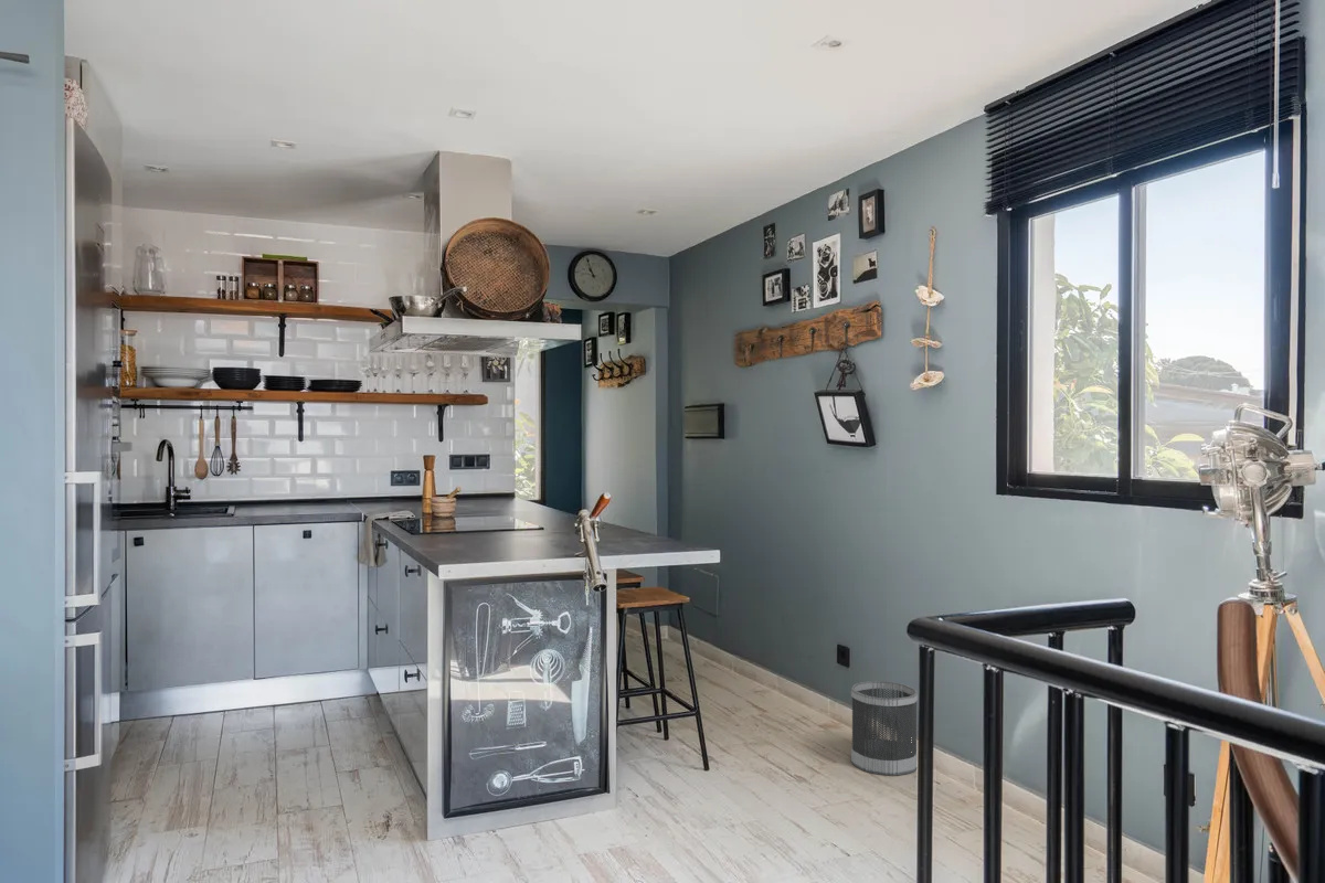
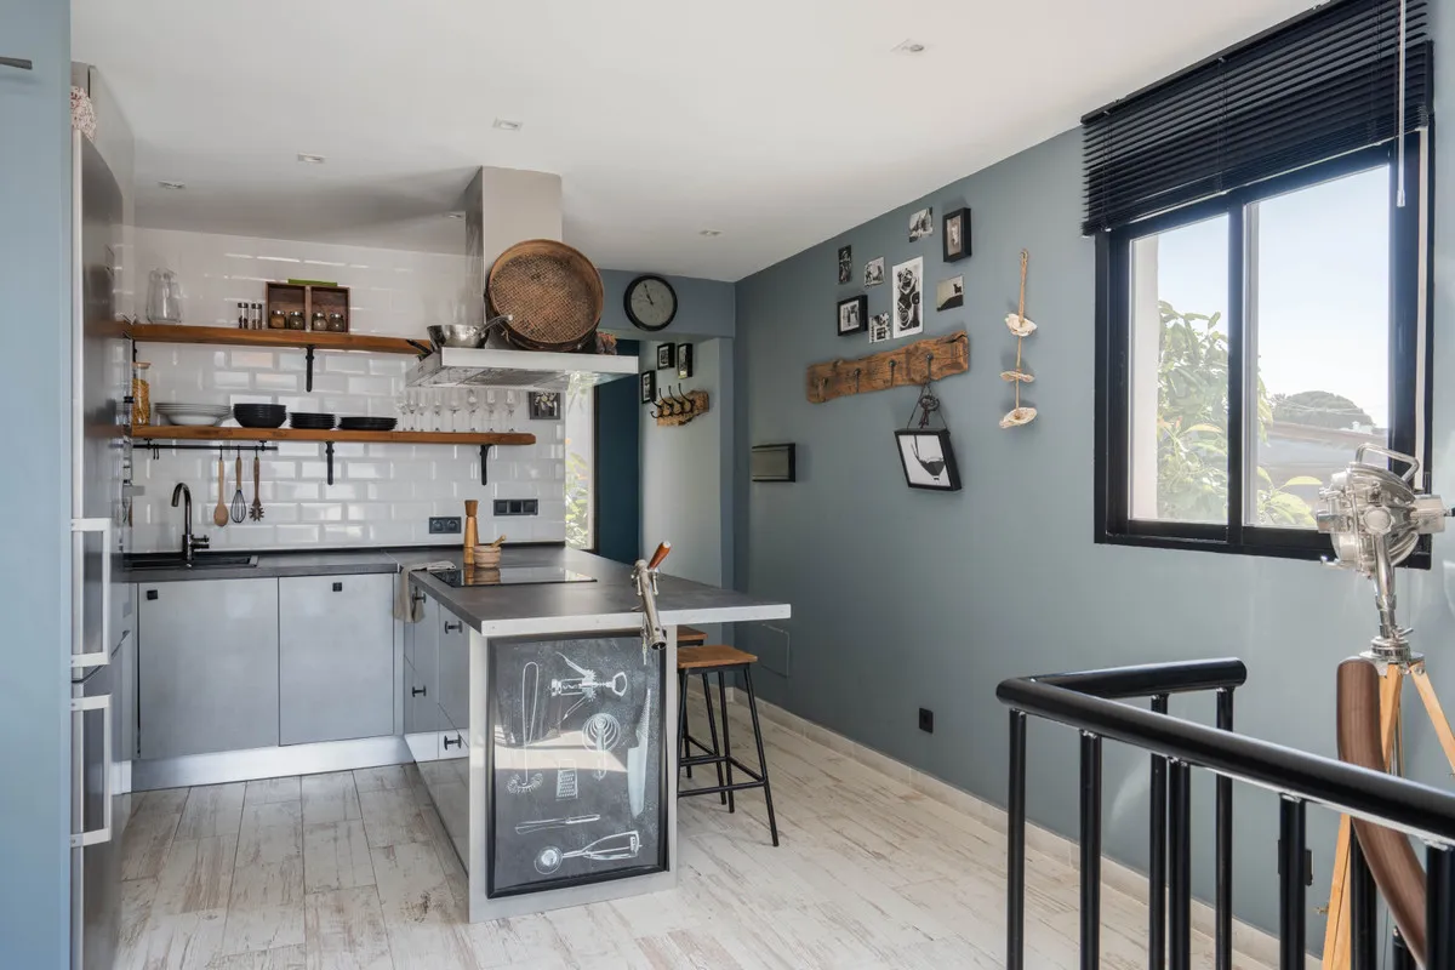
- wastebasket (883, 726)
